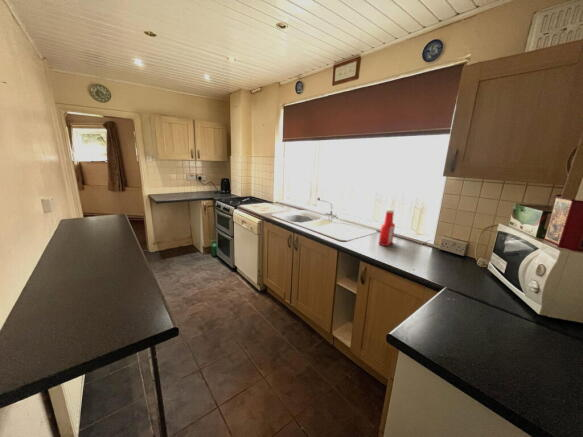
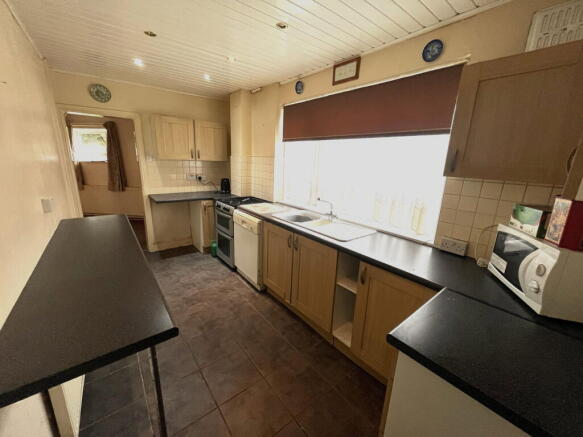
- soap bottle (387, 226)
